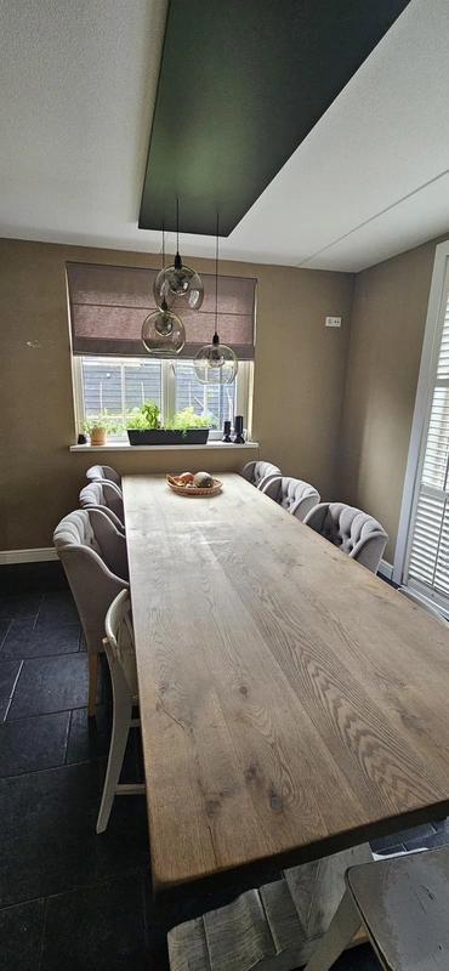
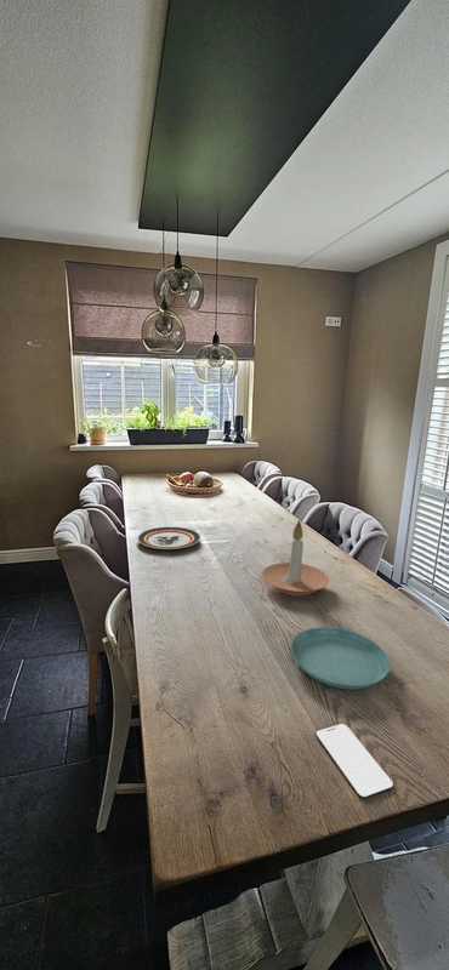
+ plate (169, 538)
+ saucer (337, 657)
+ candle holder (296, 554)
+ smartphone (351, 758)
